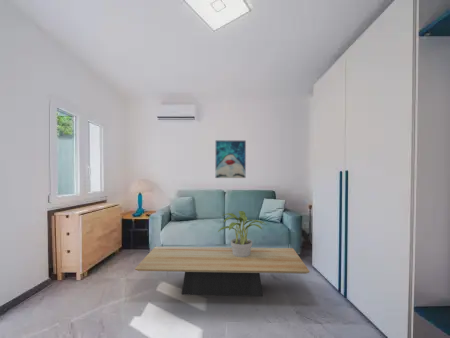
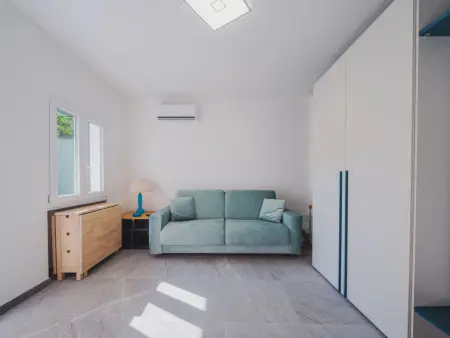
- wall art (230, 159)
- potted plant (242, 233)
- coffee table (222, 273)
